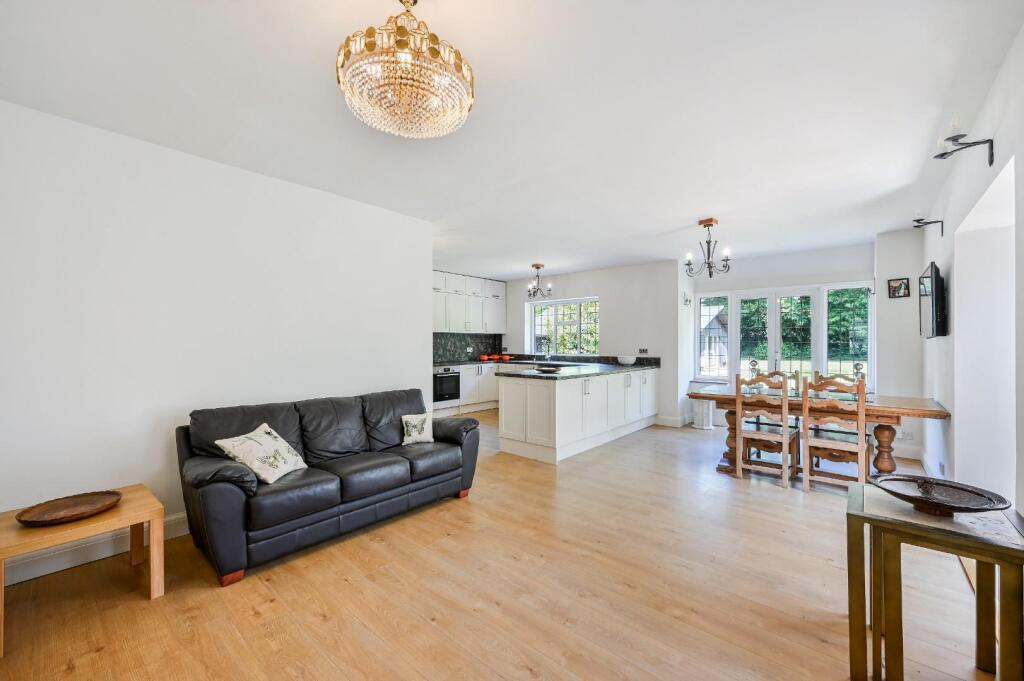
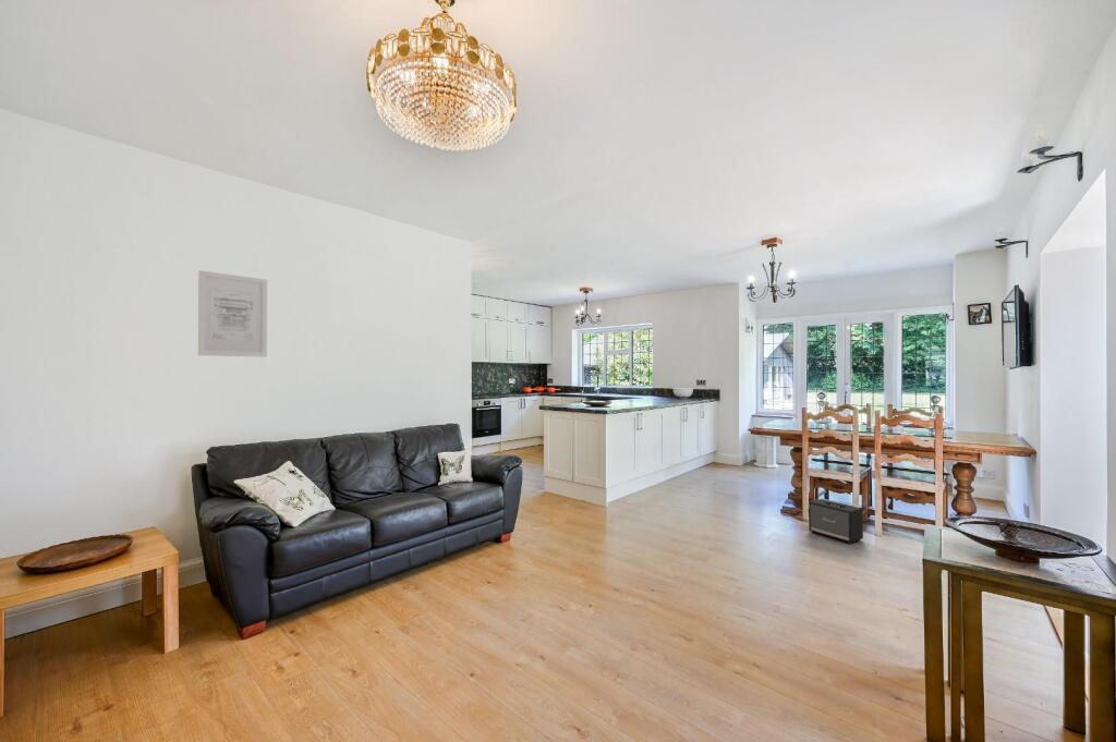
+ wall art (233, 315)
+ speaker (835, 520)
